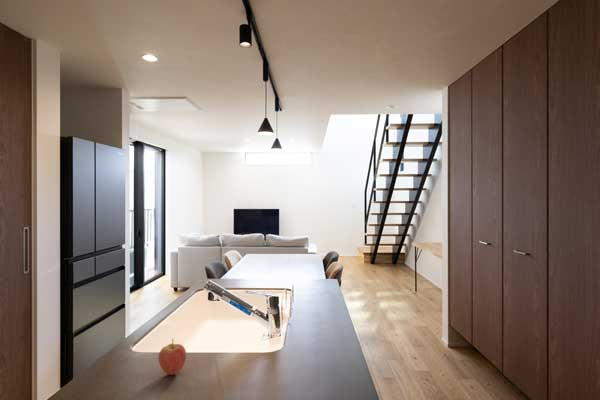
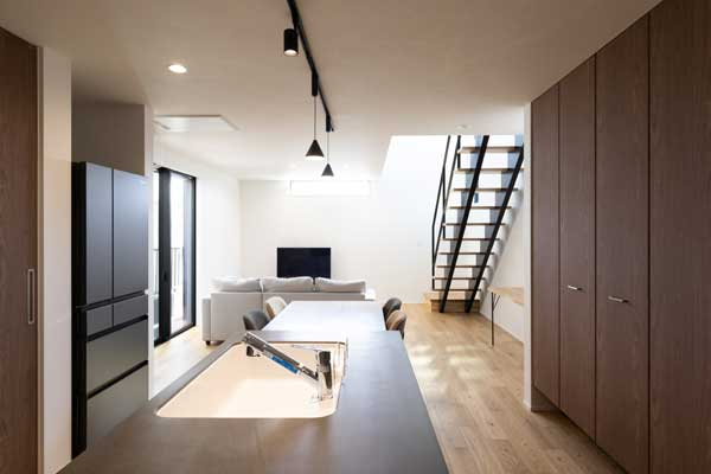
- fruit (172, 356)
